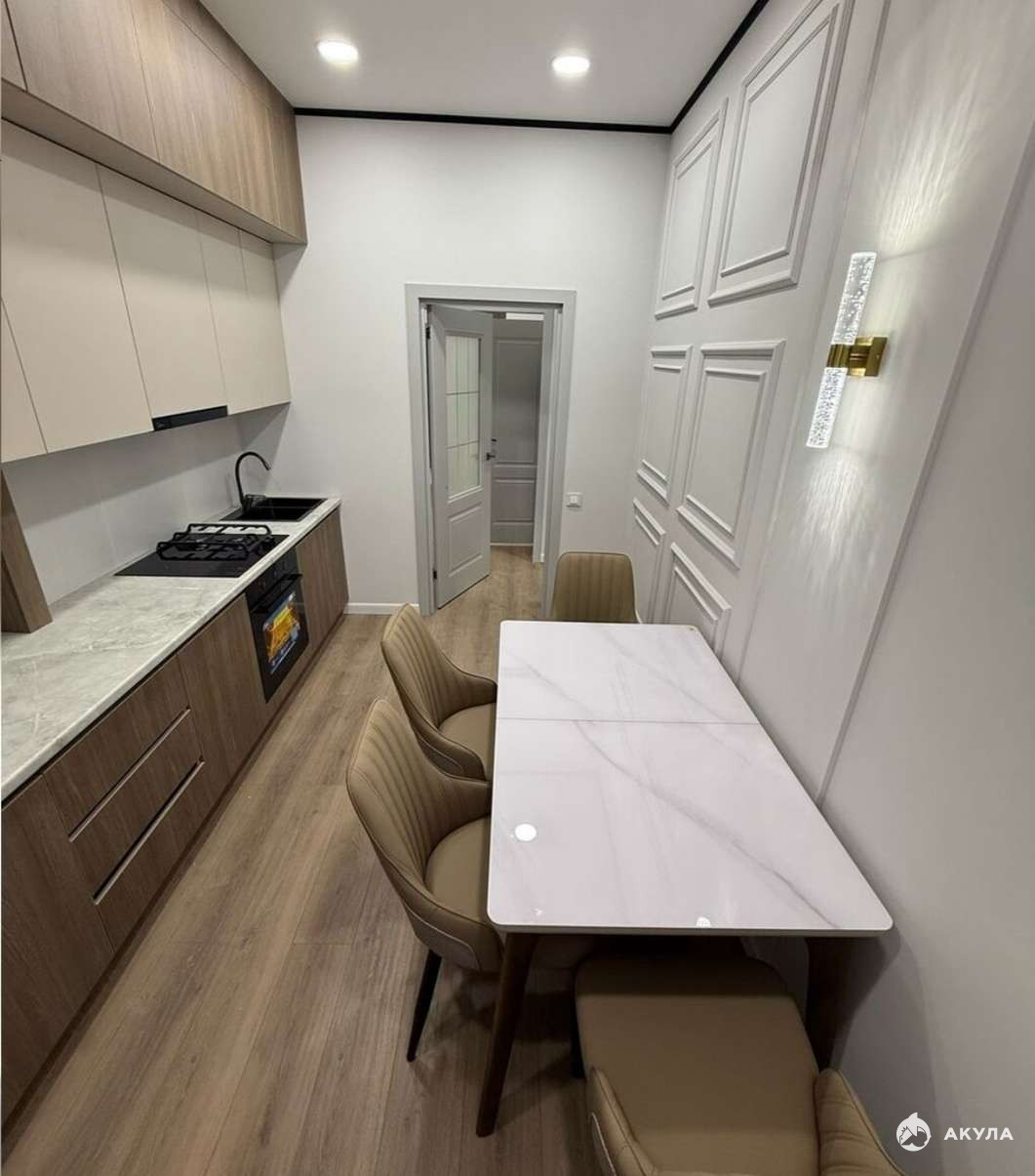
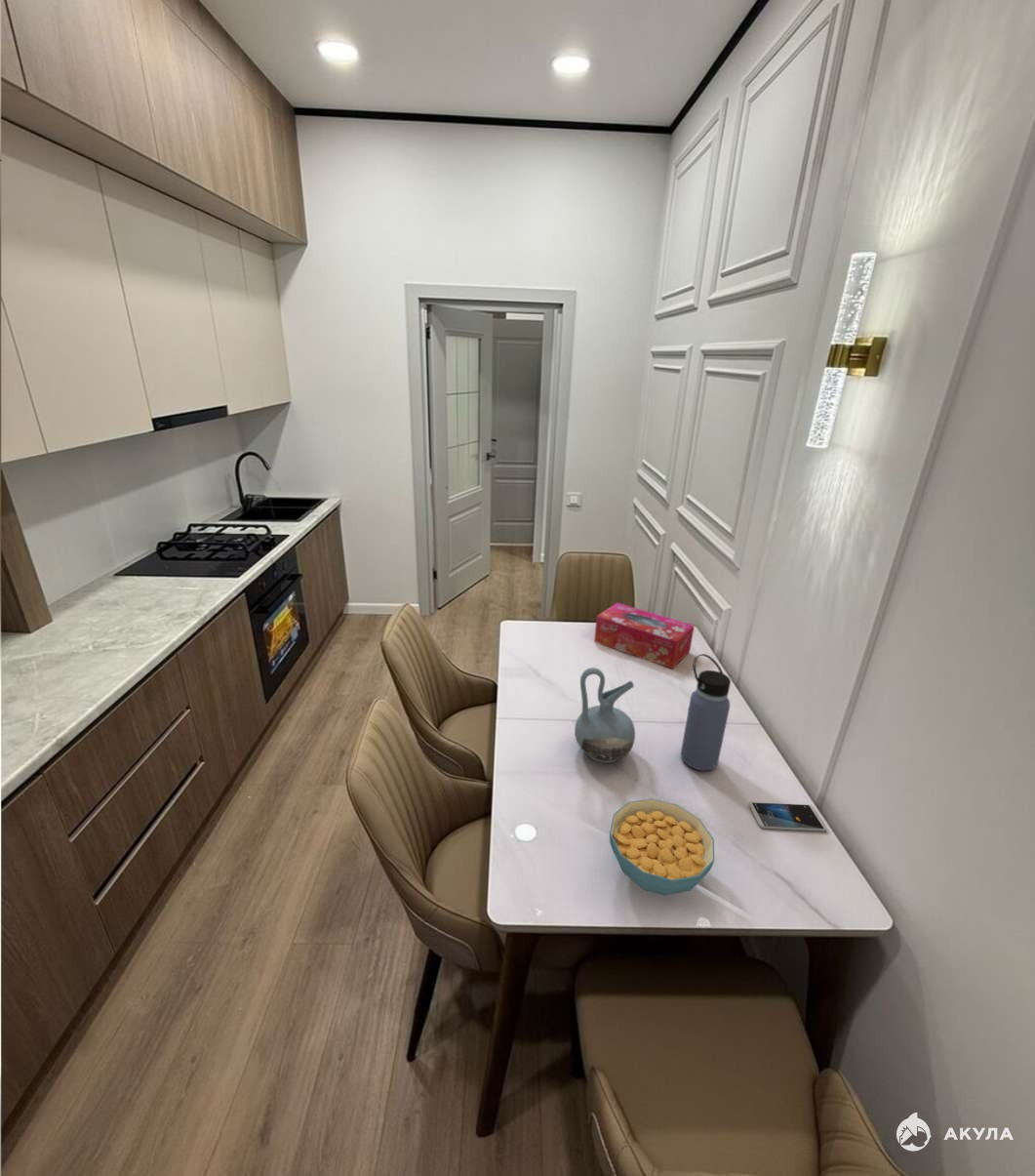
+ cereal bowl (657, 855)
+ tissue box (643, 633)
+ smartphone (786, 816)
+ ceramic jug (607, 711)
+ water bottle (705, 712)
